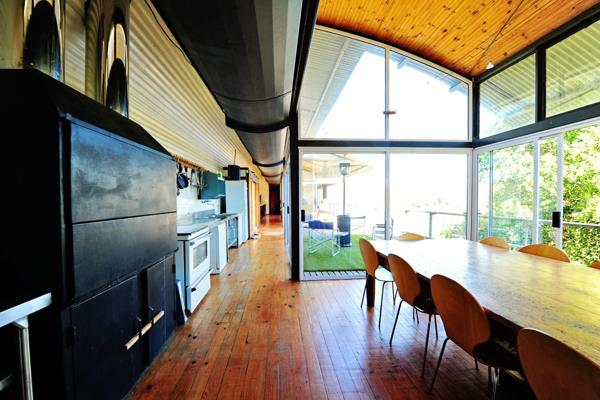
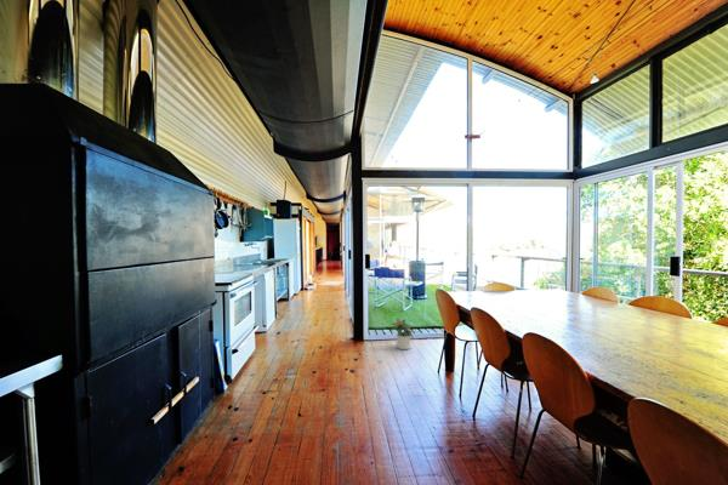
+ potted plant (402, 333)
